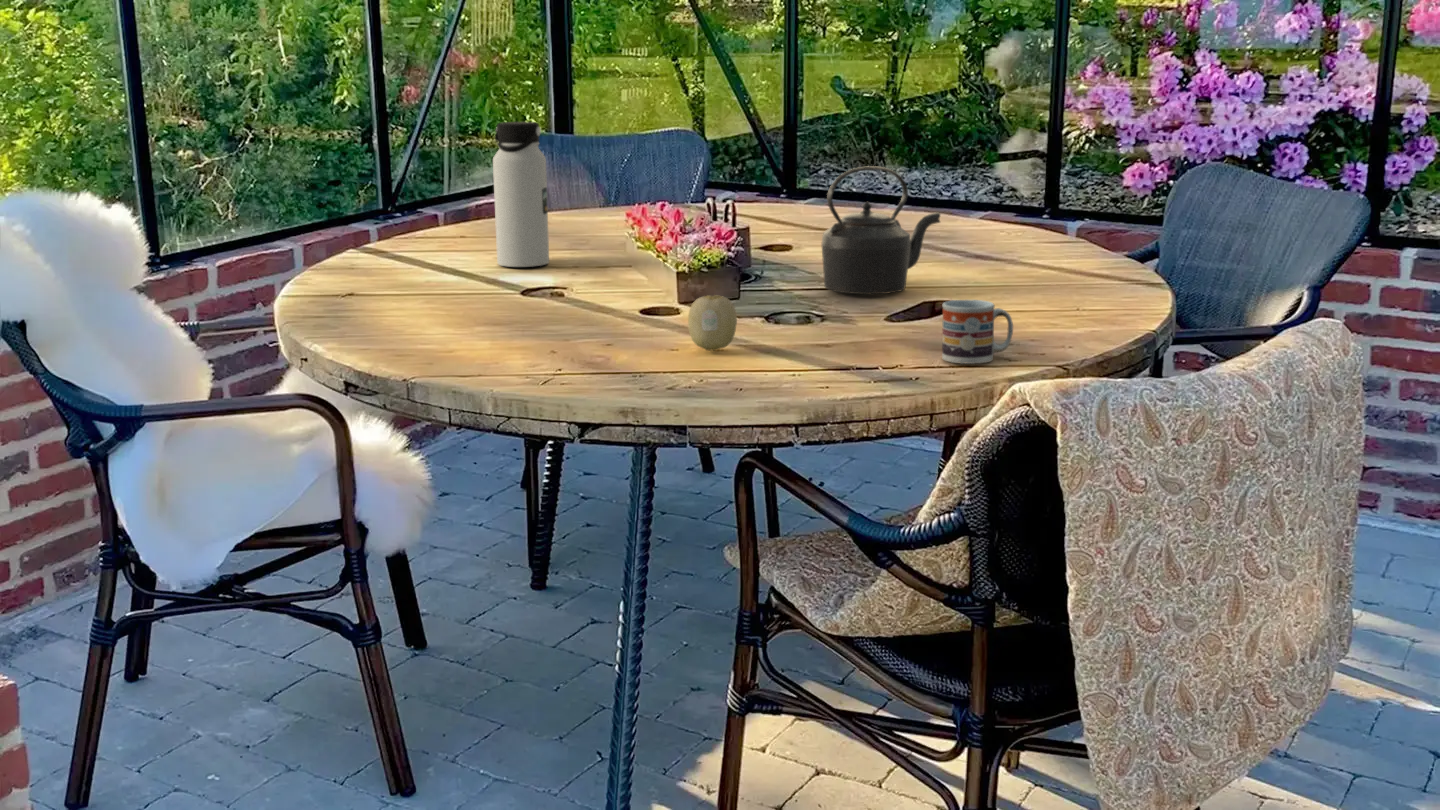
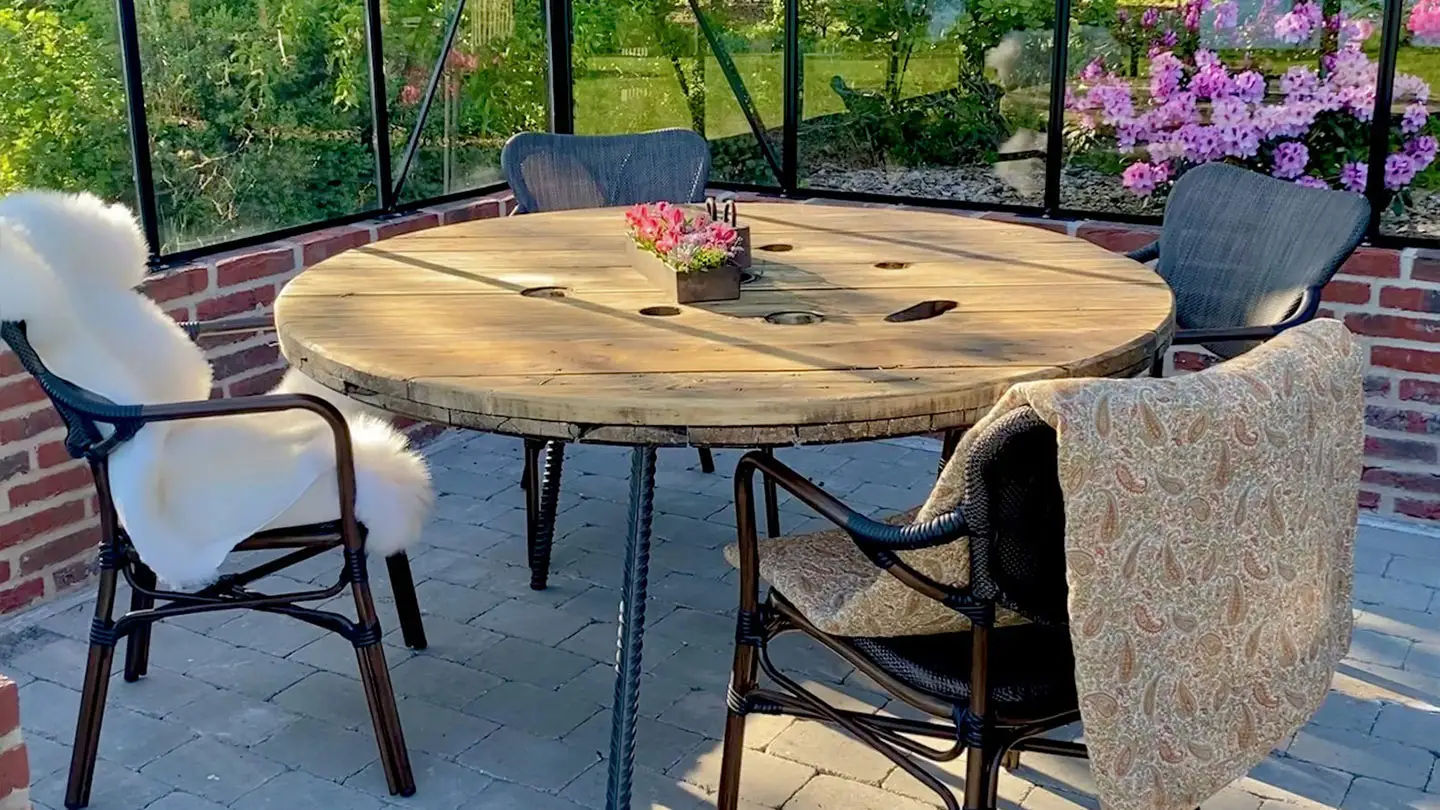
- kettle (884, 226)
- water bottle (520, 193)
- cup (977, 331)
- fruit (712, 322)
